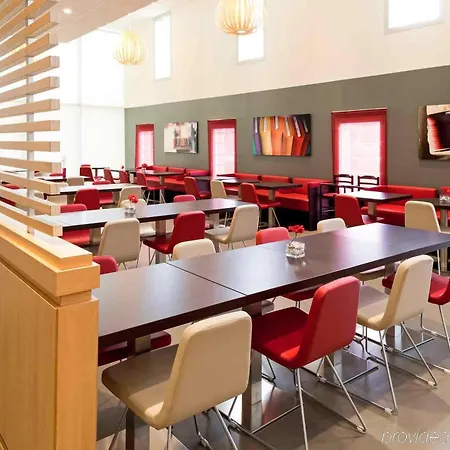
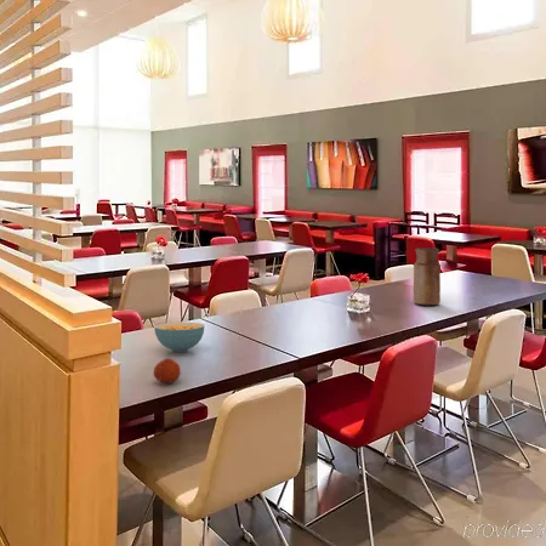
+ vase (426, 275)
+ cereal bowl (180, 337)
+ fruit (166, 370)
